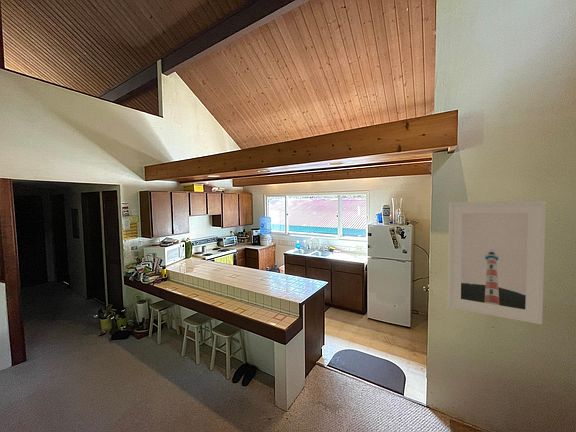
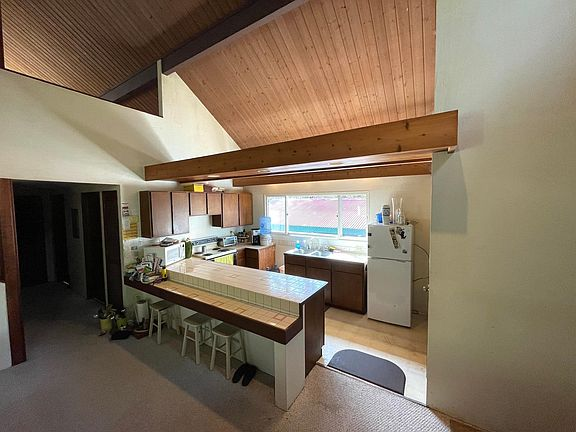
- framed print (492, 258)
